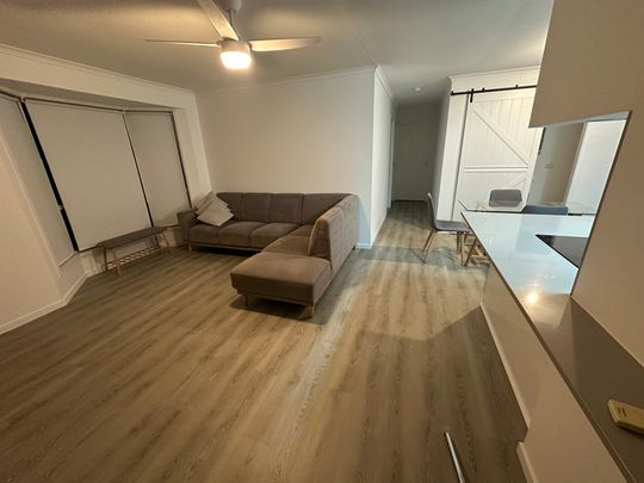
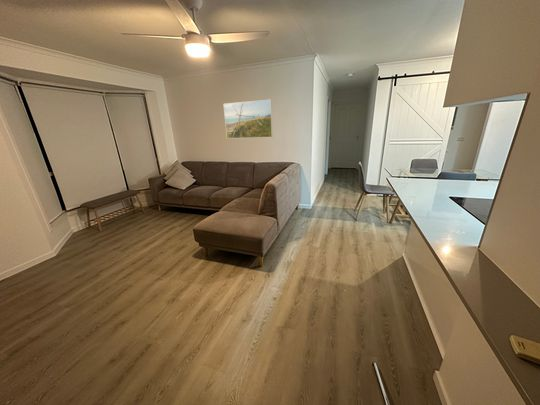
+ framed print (247, 120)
